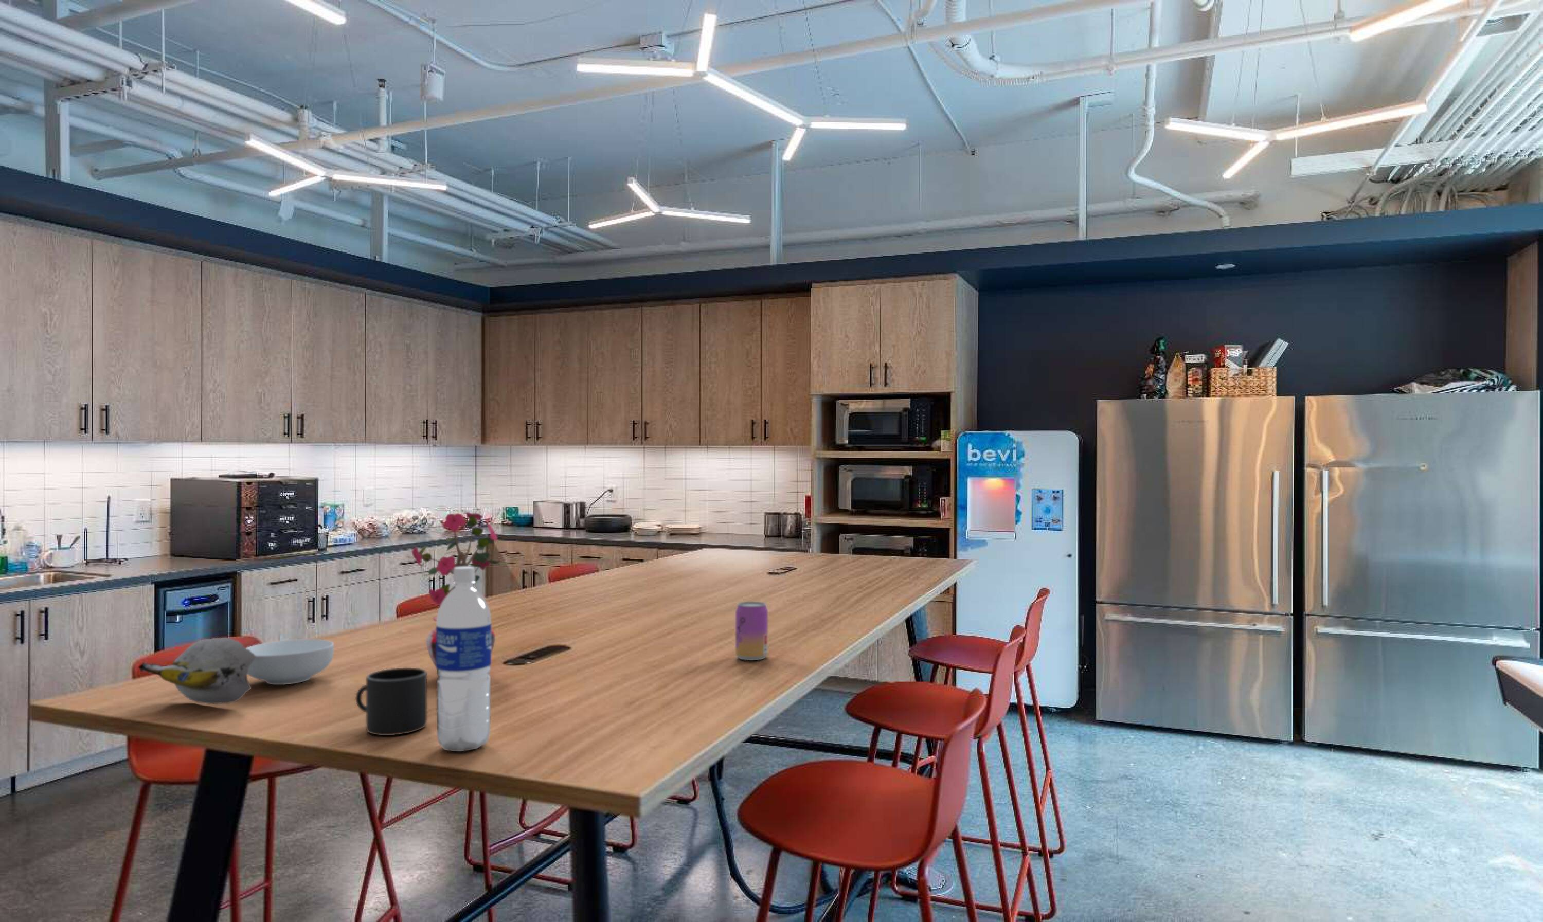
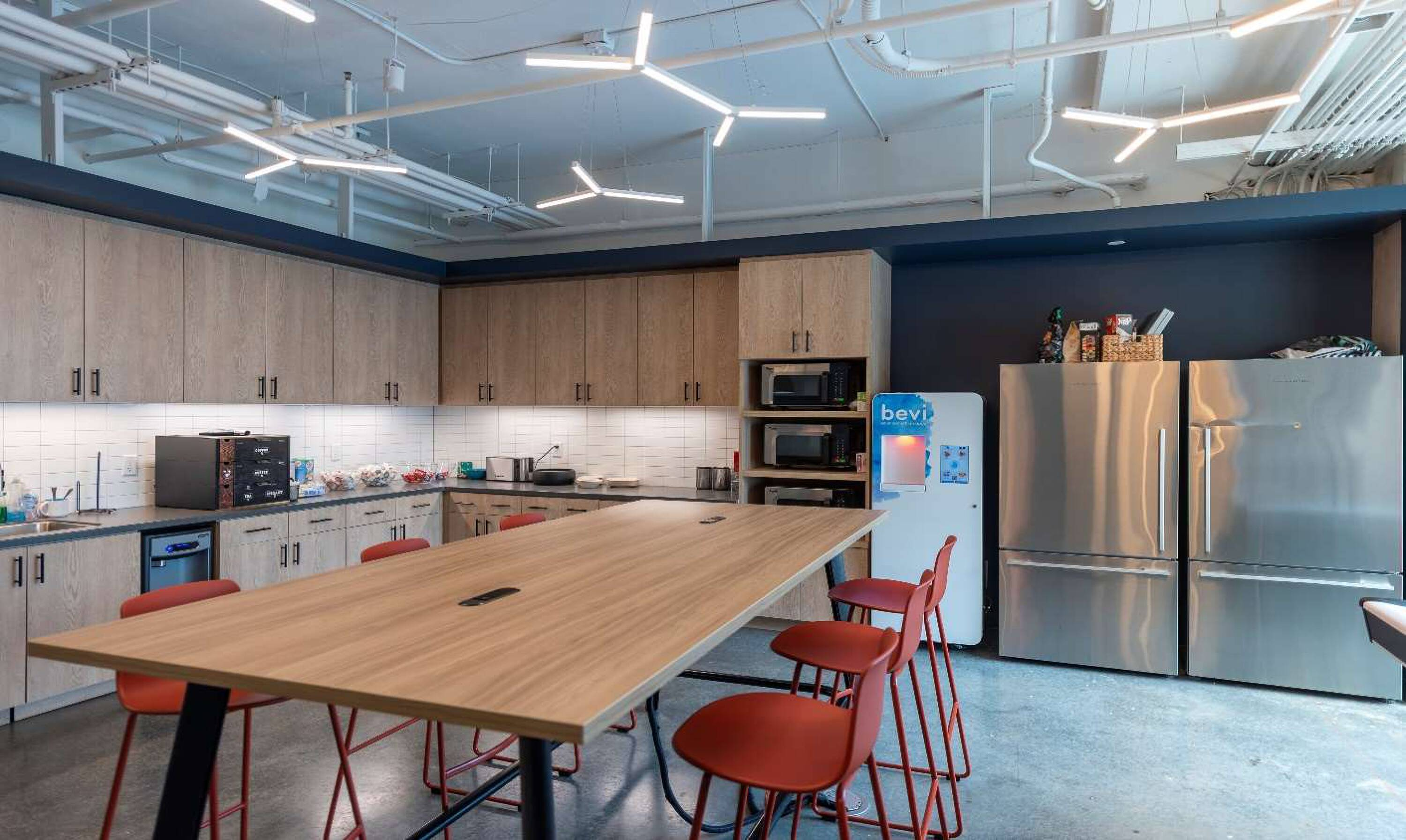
- beverage can (752, 630)
- mug (390, 700)
- potted plant (454, 587)
- cereal bowl (288, 663)
- water bottle (464, 656)
- banana (198, 675)
